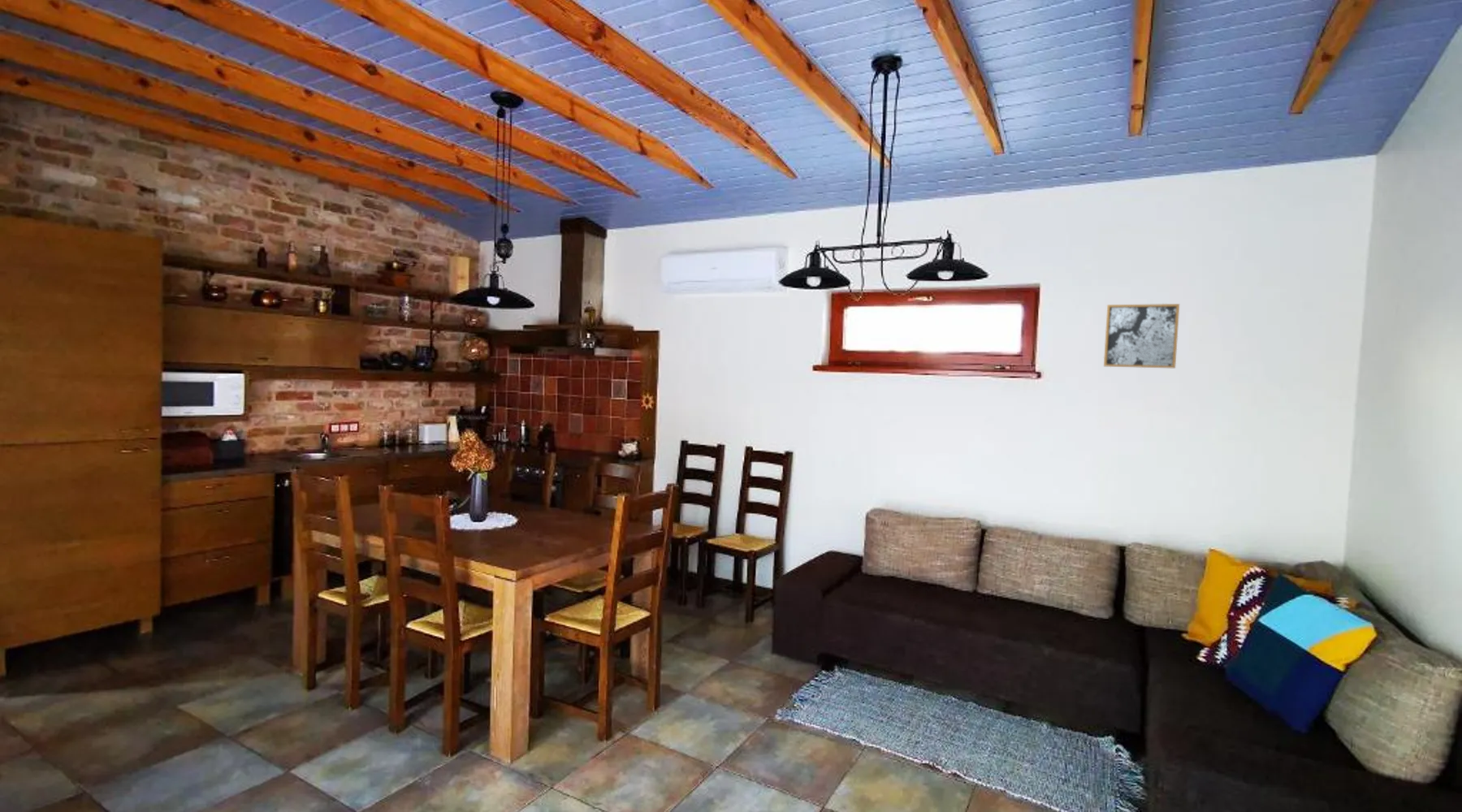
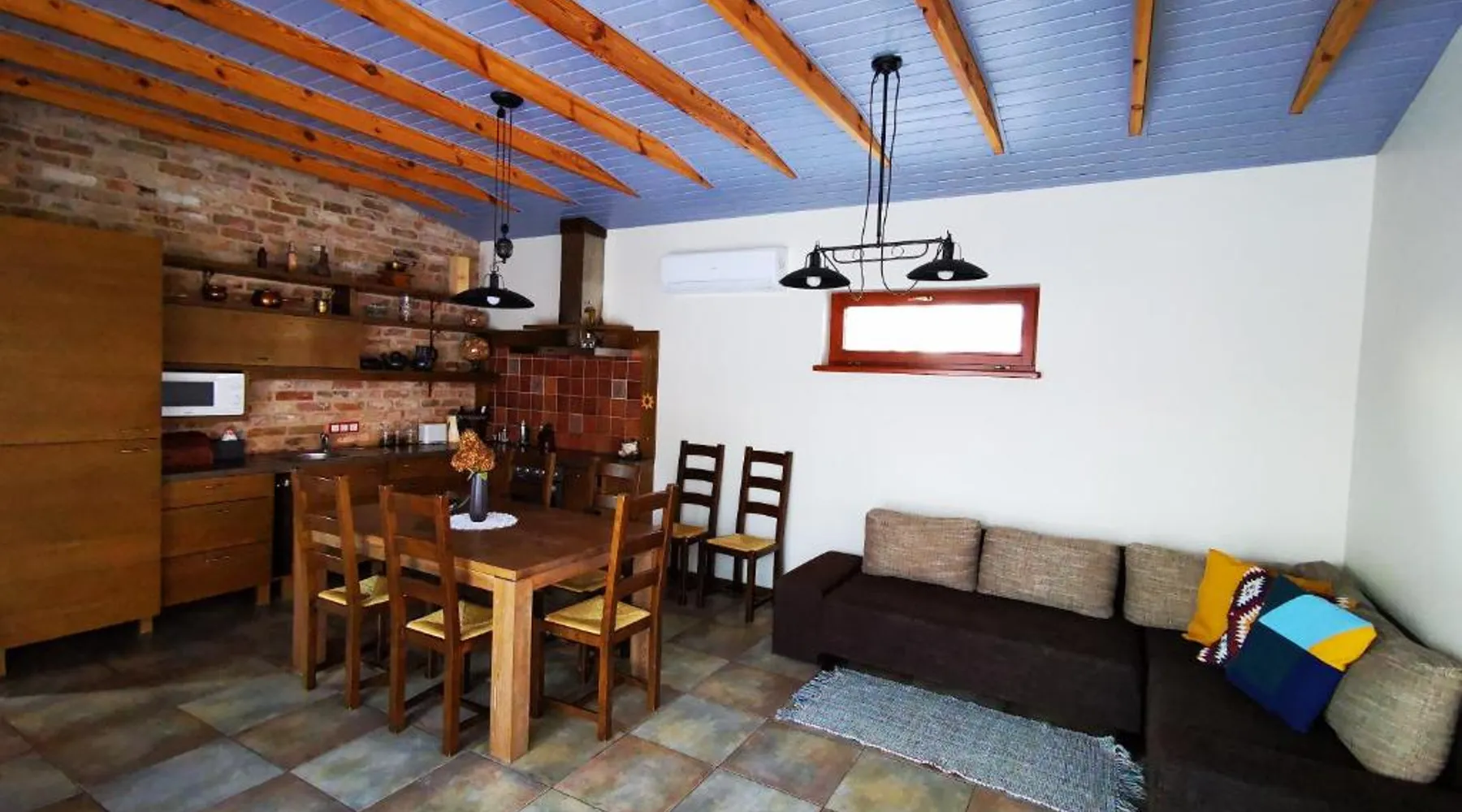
- wall art (1140, 335)
